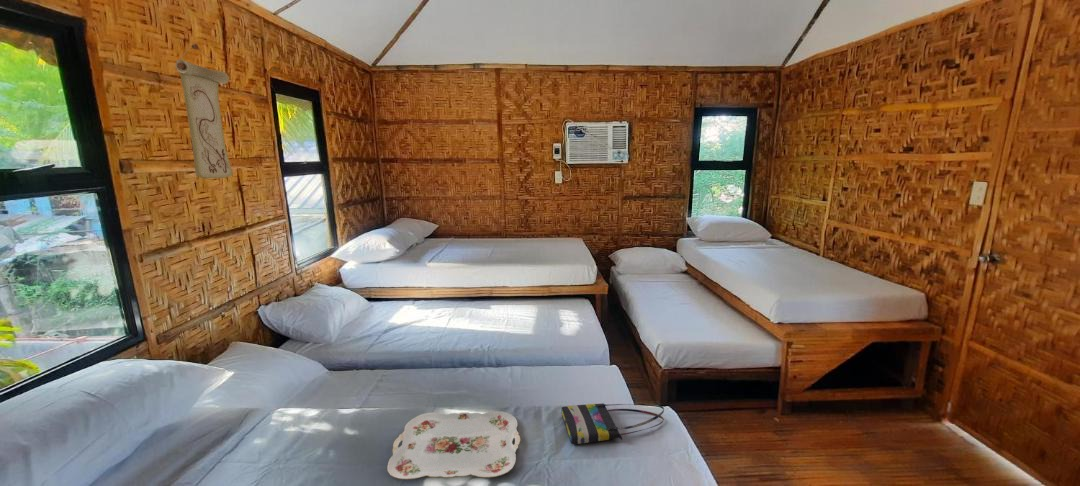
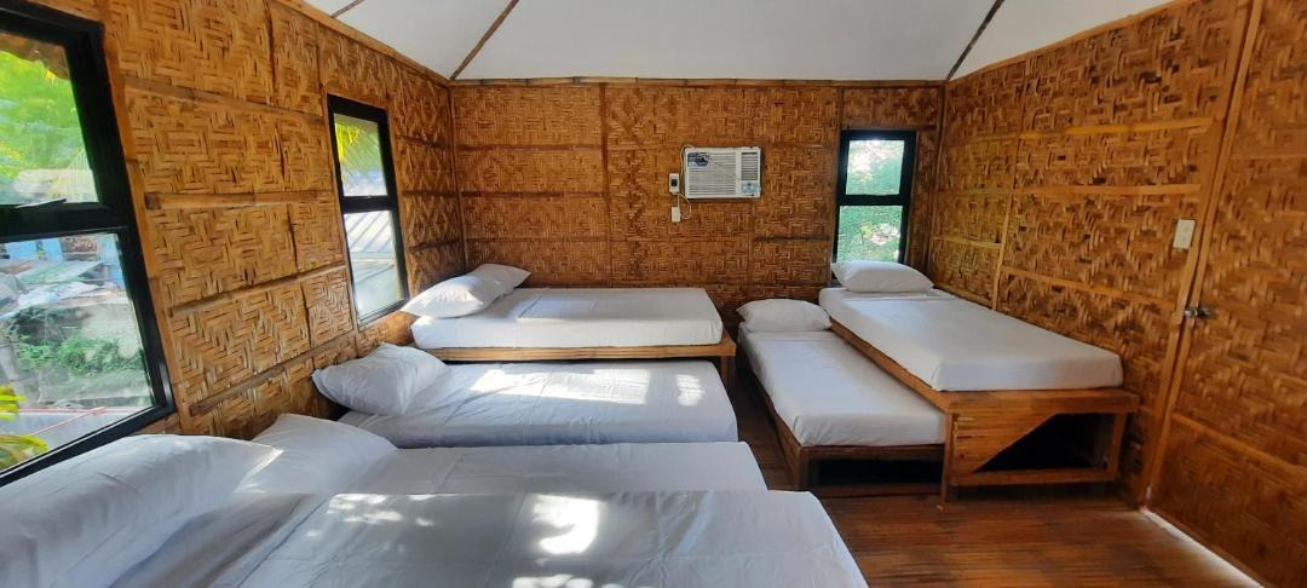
- tote bag (612, 420)
- serving tray (457, 443)
- wall scroll (209, 112)
